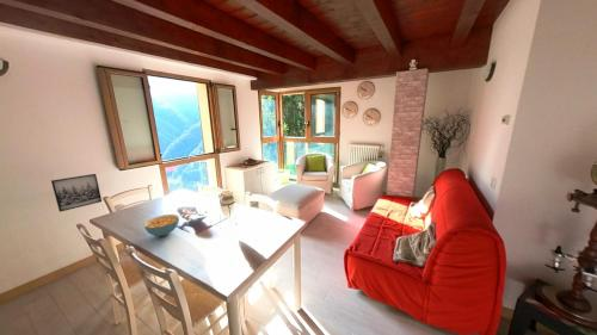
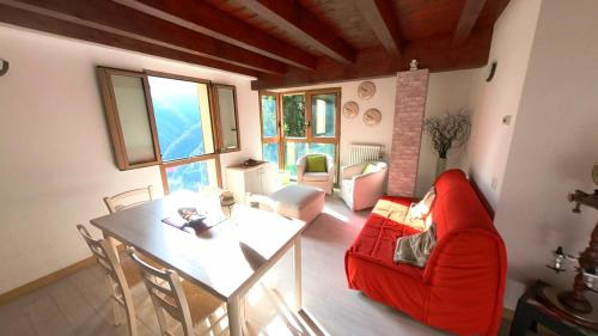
- cereal bowl (162, 227)
- wall art (78, 191)
